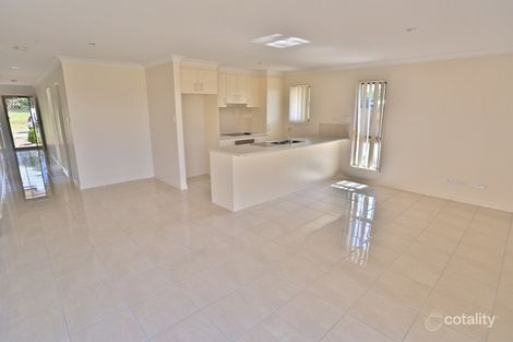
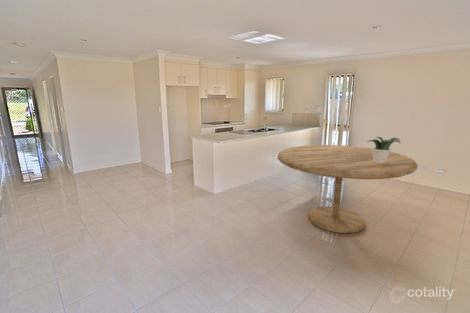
+ potted plant (384, 150)
+ dining table (338, 188)
